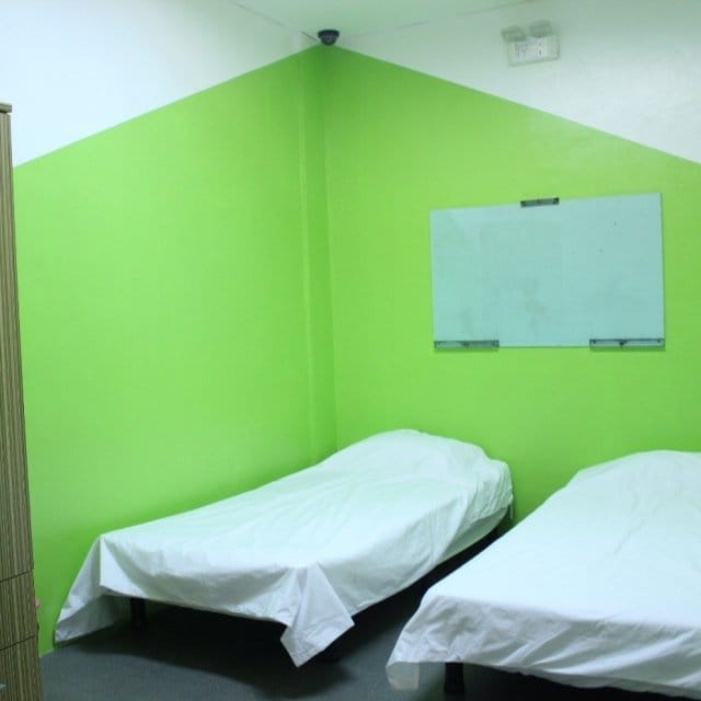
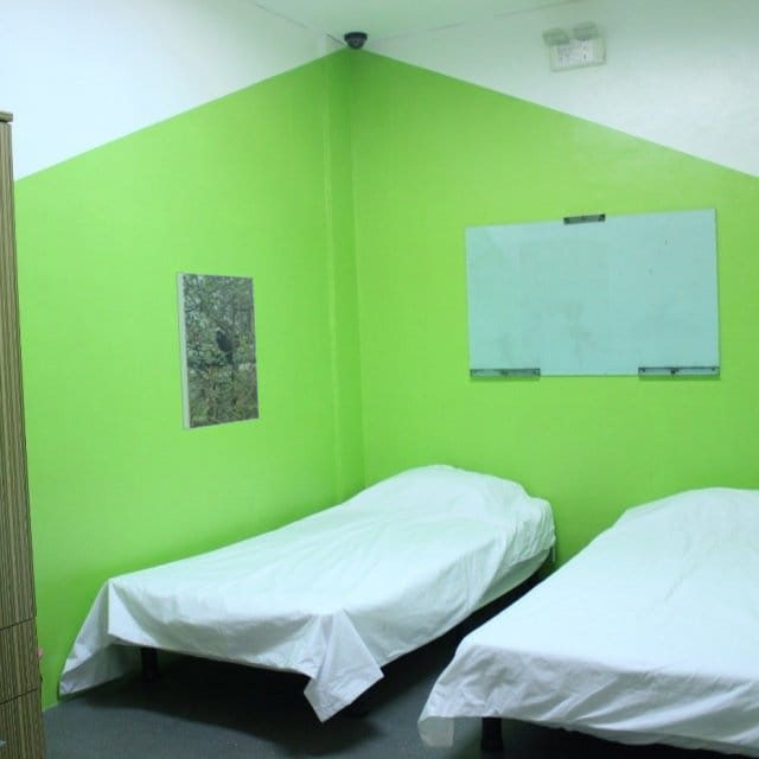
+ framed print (219, 349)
